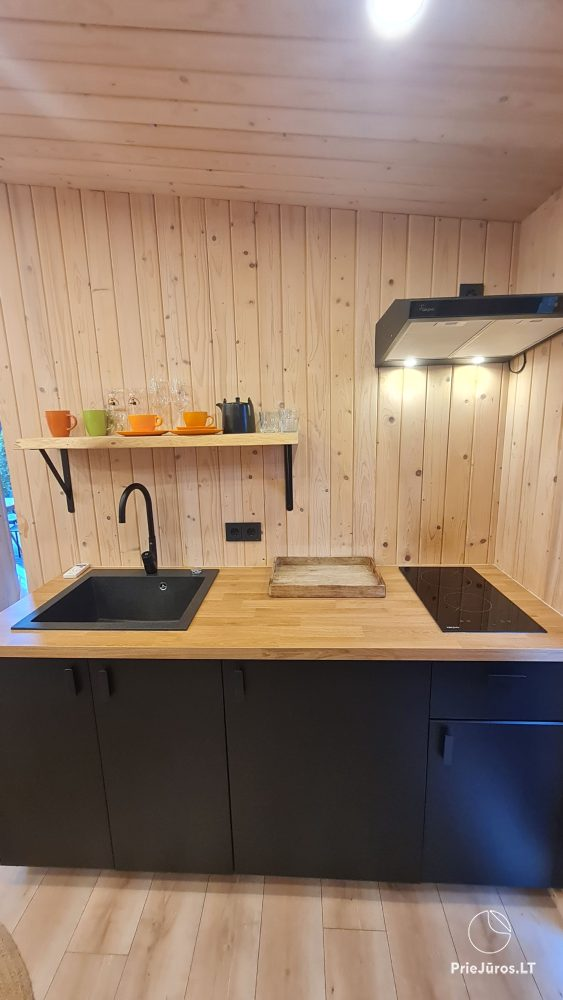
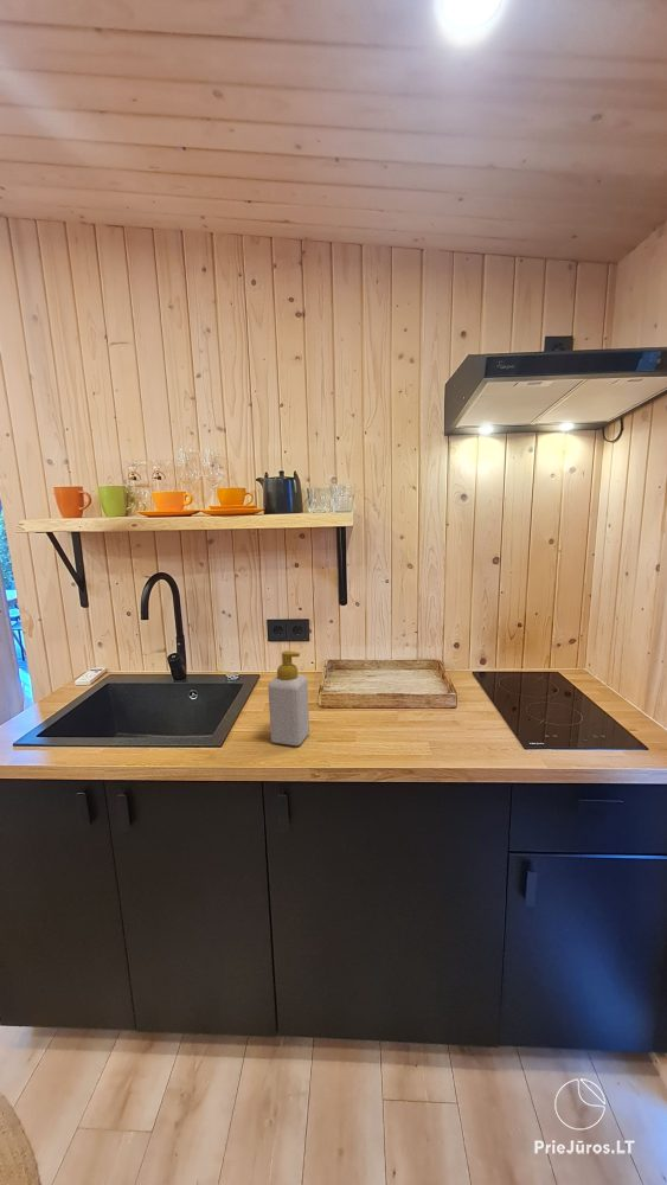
+ soap bottle (288, 696)
